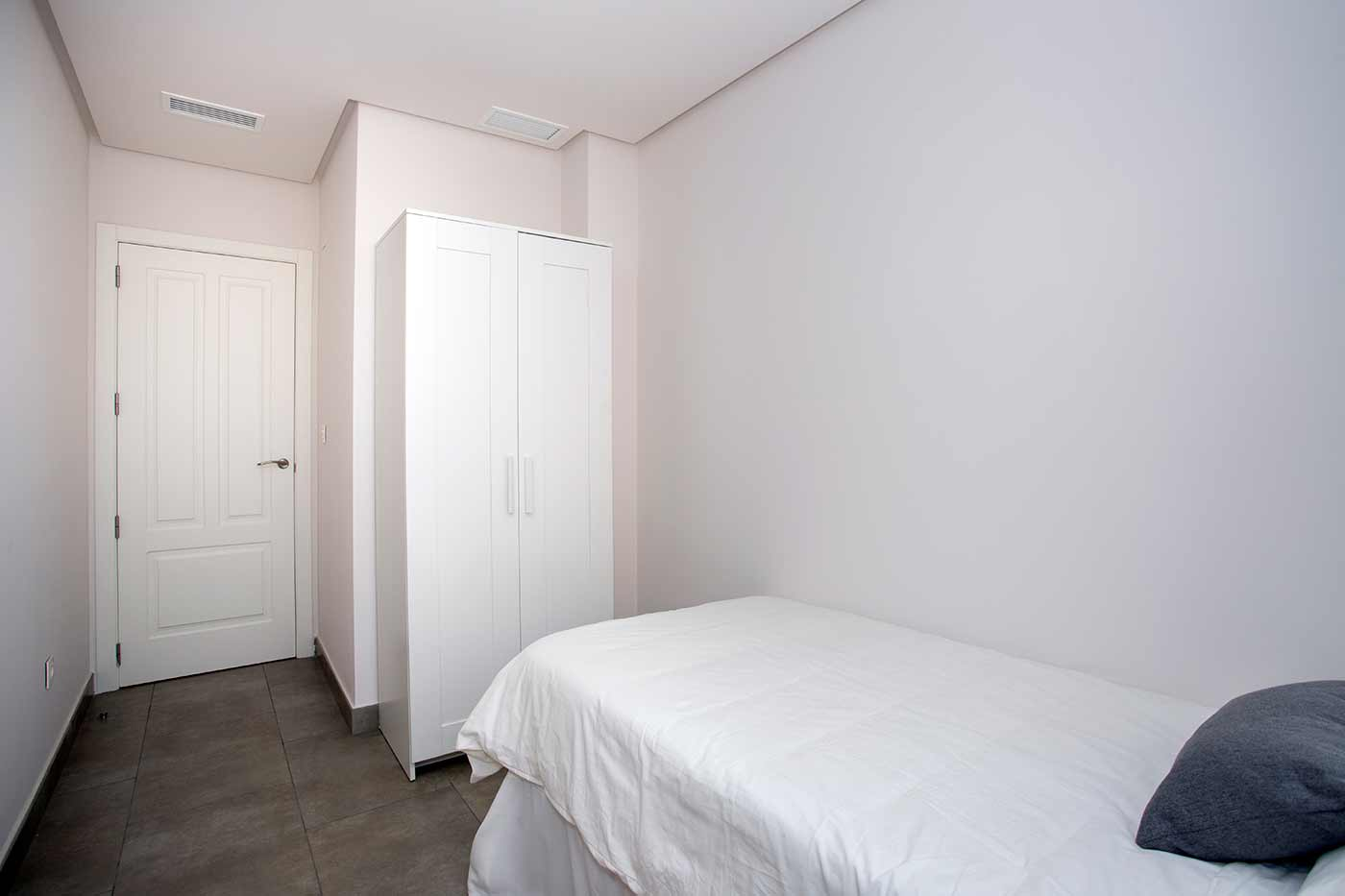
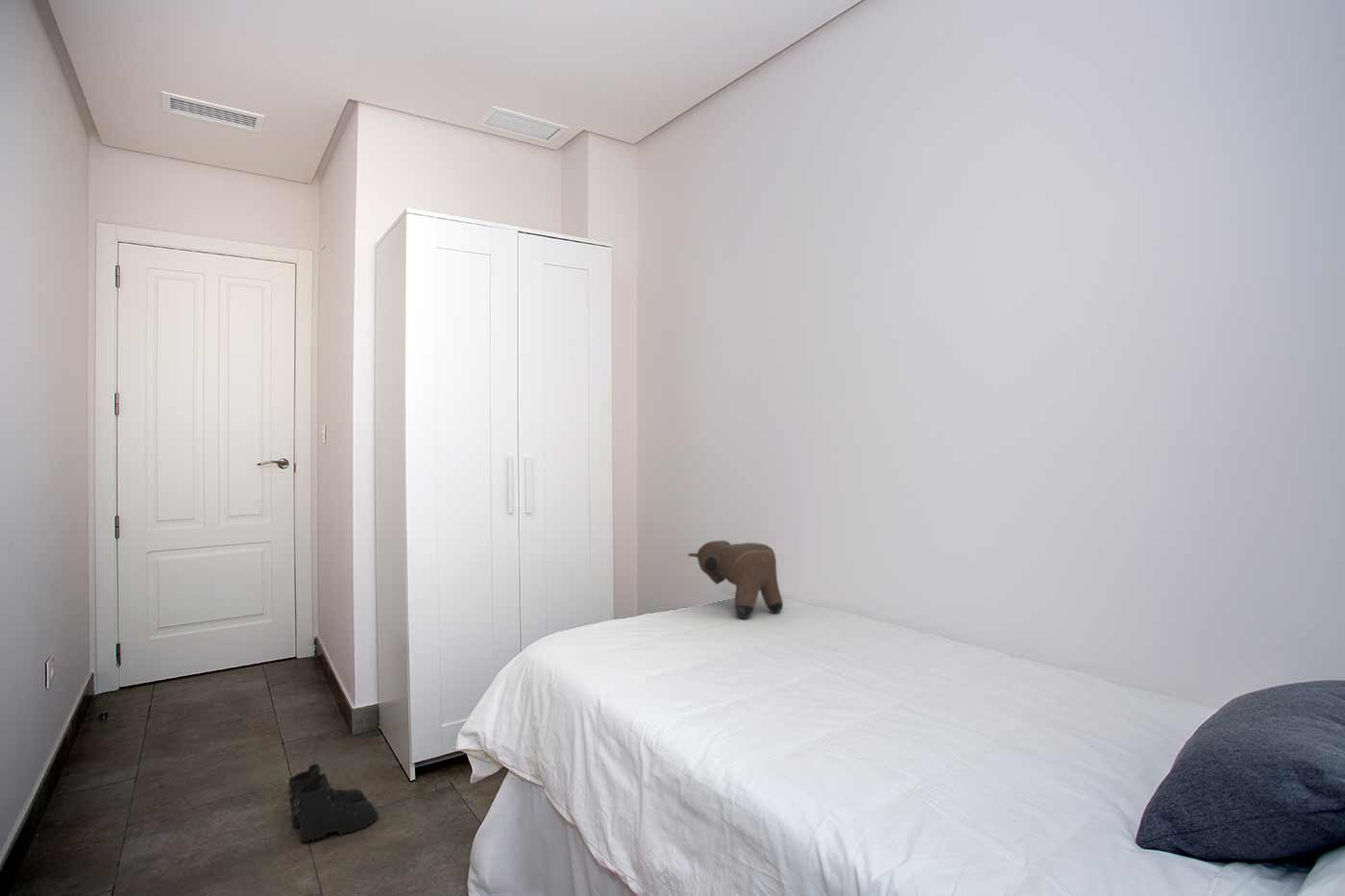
+ teddy bear (731, 574)
+ boots (332, 794)
